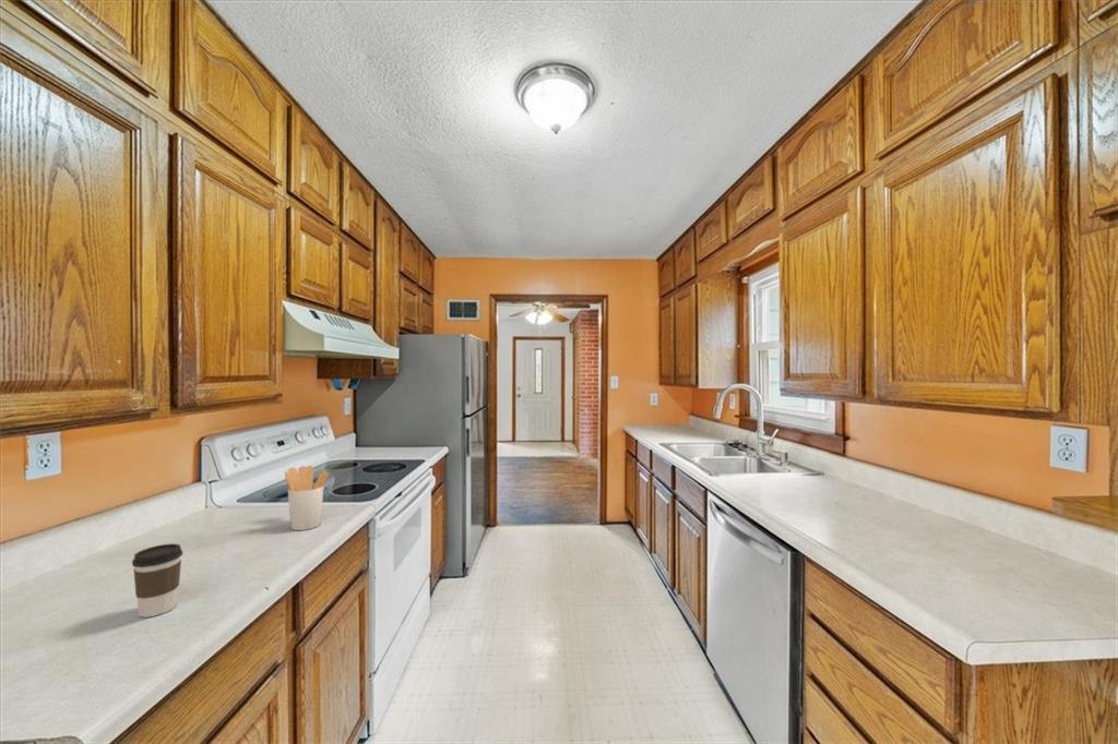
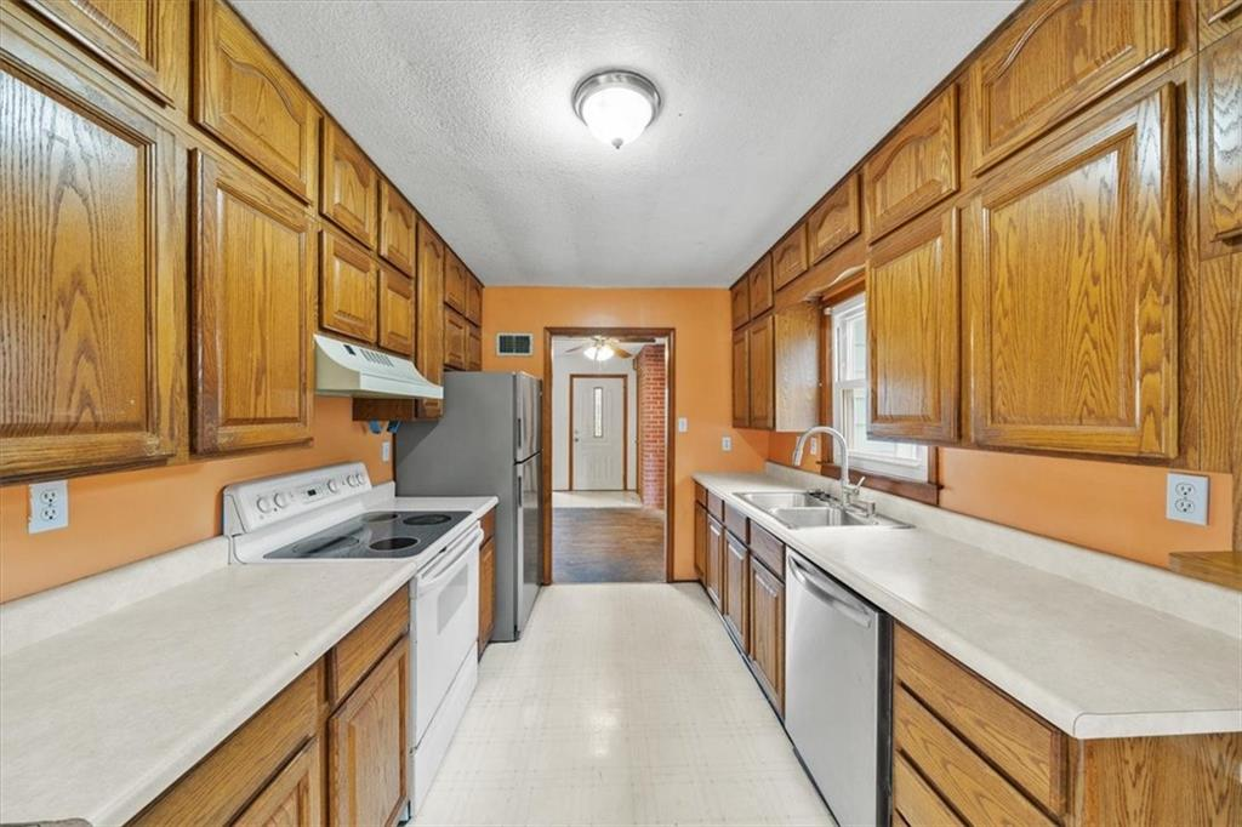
- utensil holder (304, 495)
- coffee cup (157, 579)
